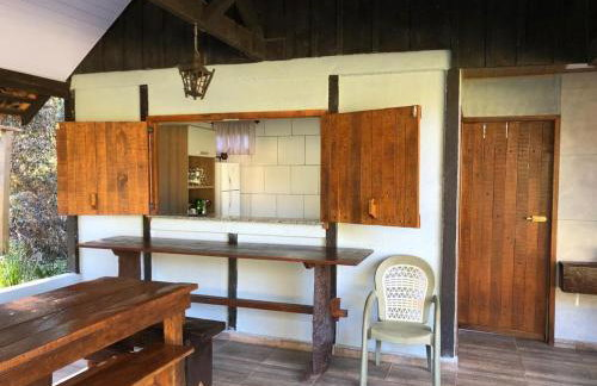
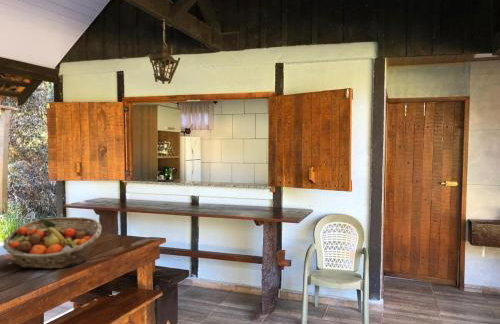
+ fruit basket (54, 241)
